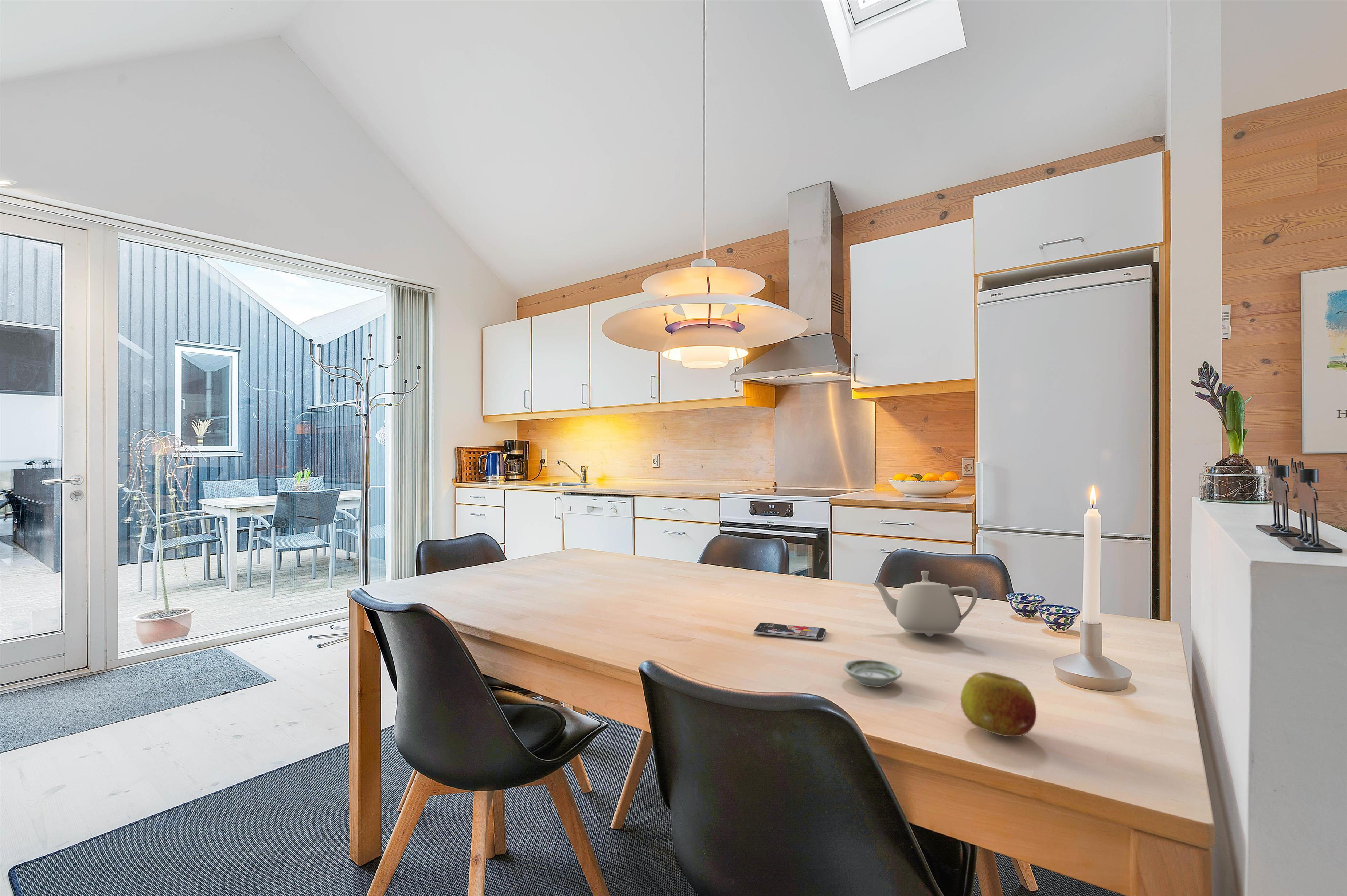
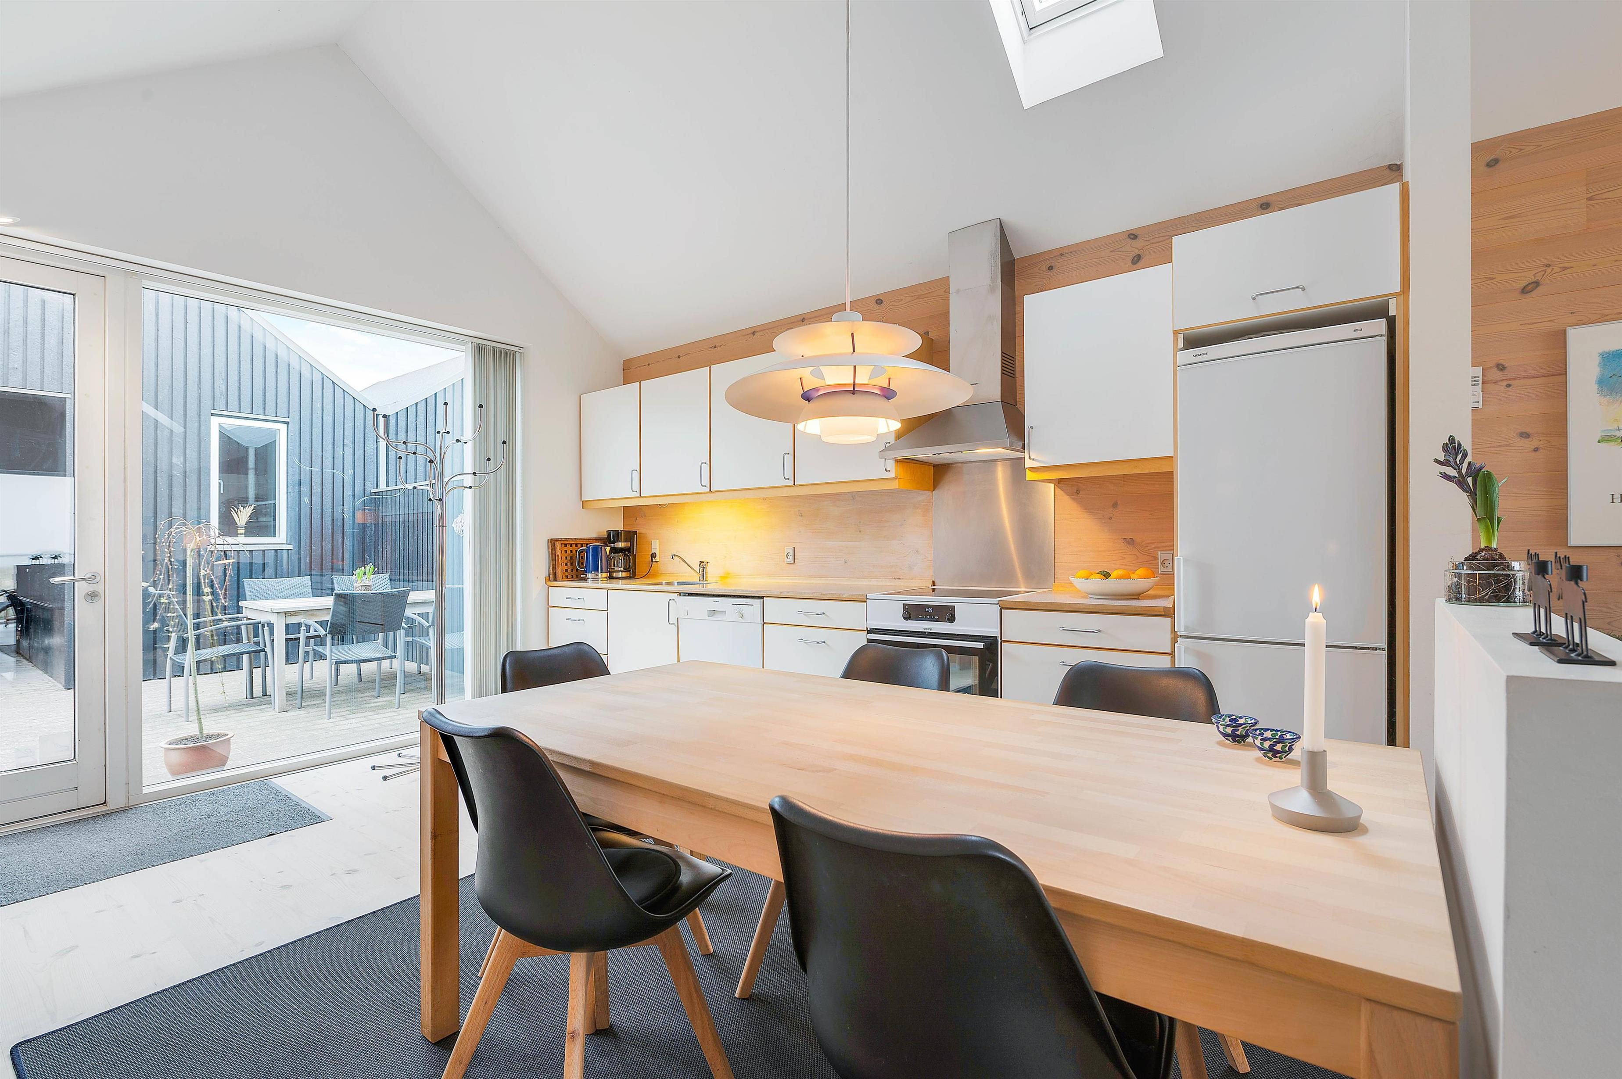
- saucer (872, 675)
- fruit (997, 704)
- smartphone (790, 631)
- teapot (921, 603)
